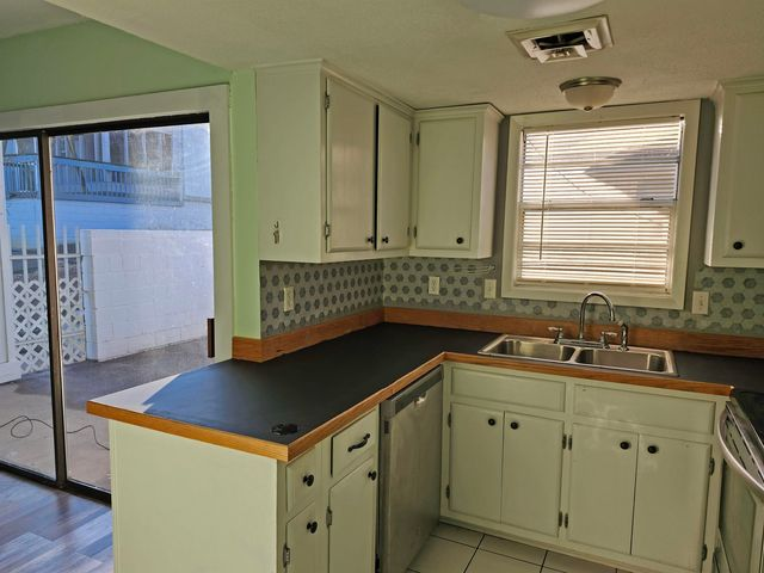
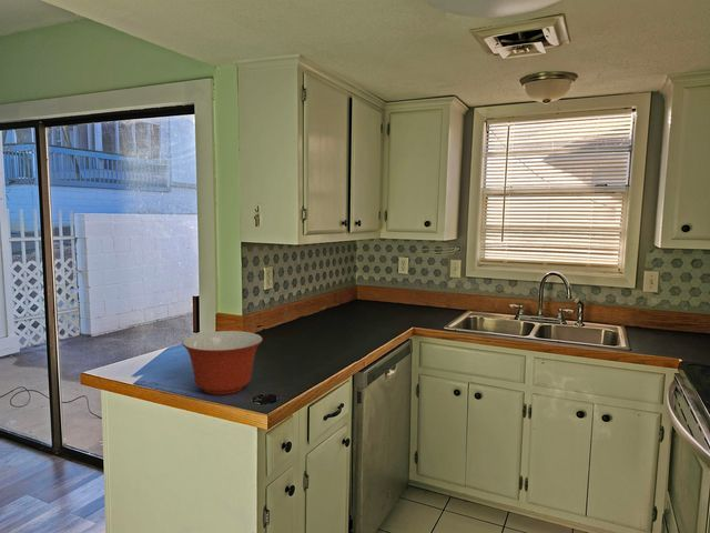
+ mixing bowl (223, 363)
